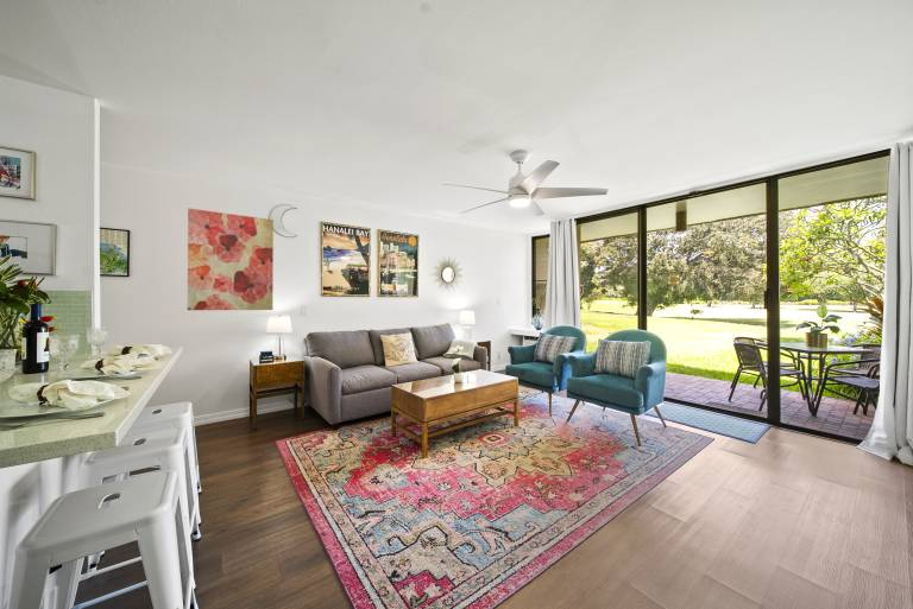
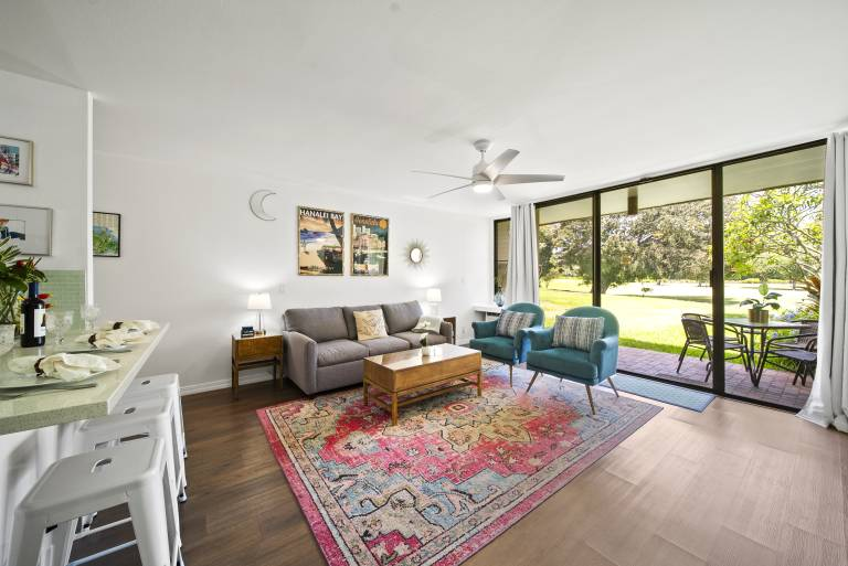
- wall art (232, 261)
